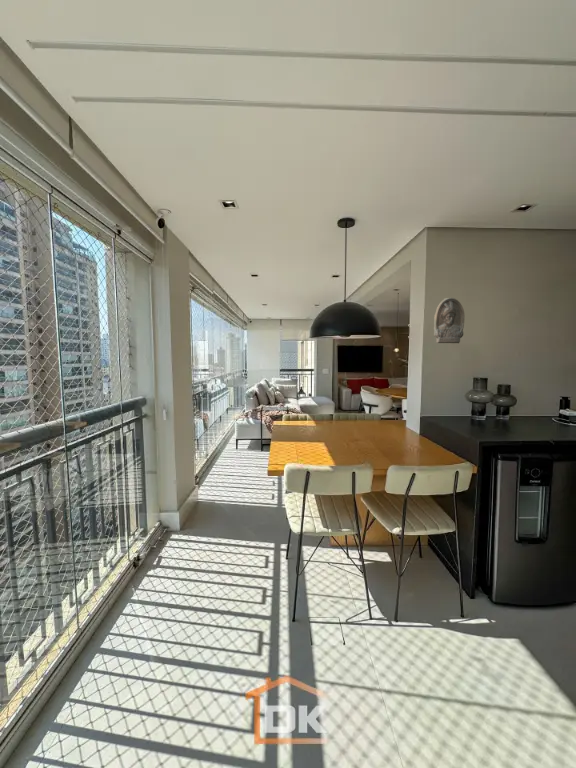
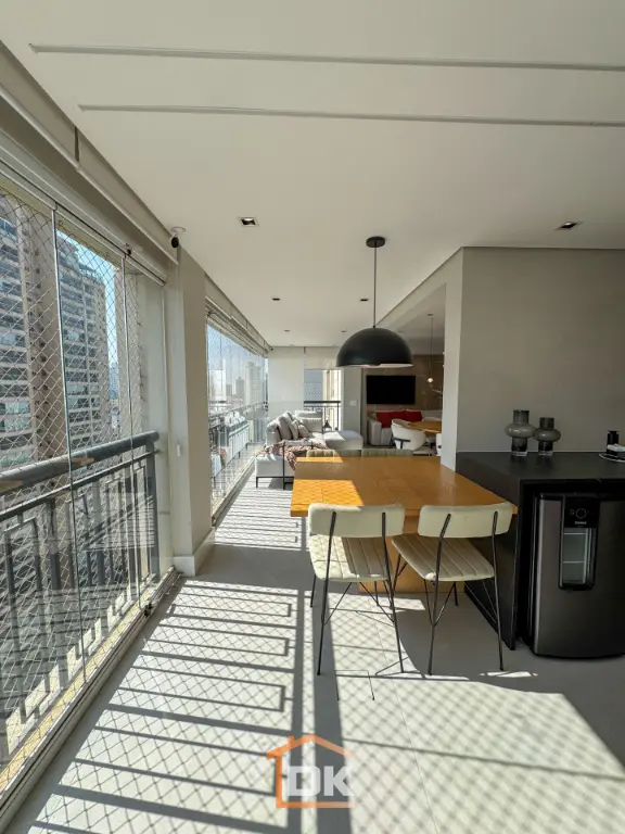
- relief sculpture (449, 320)
